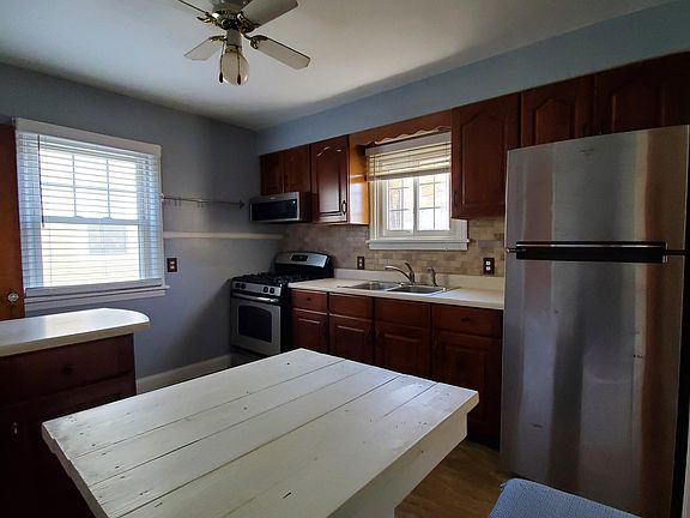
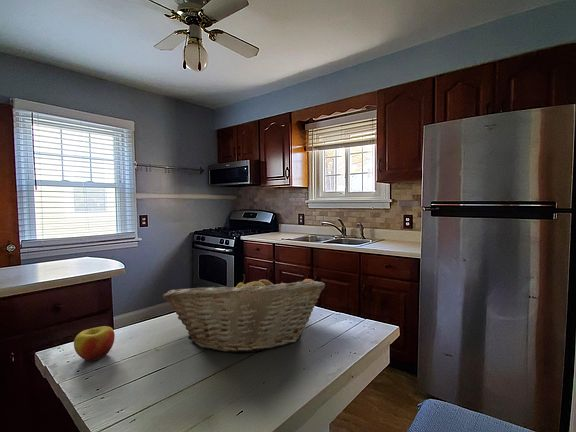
+ fruit basket (247, 303)
+ apple (94, 342)
